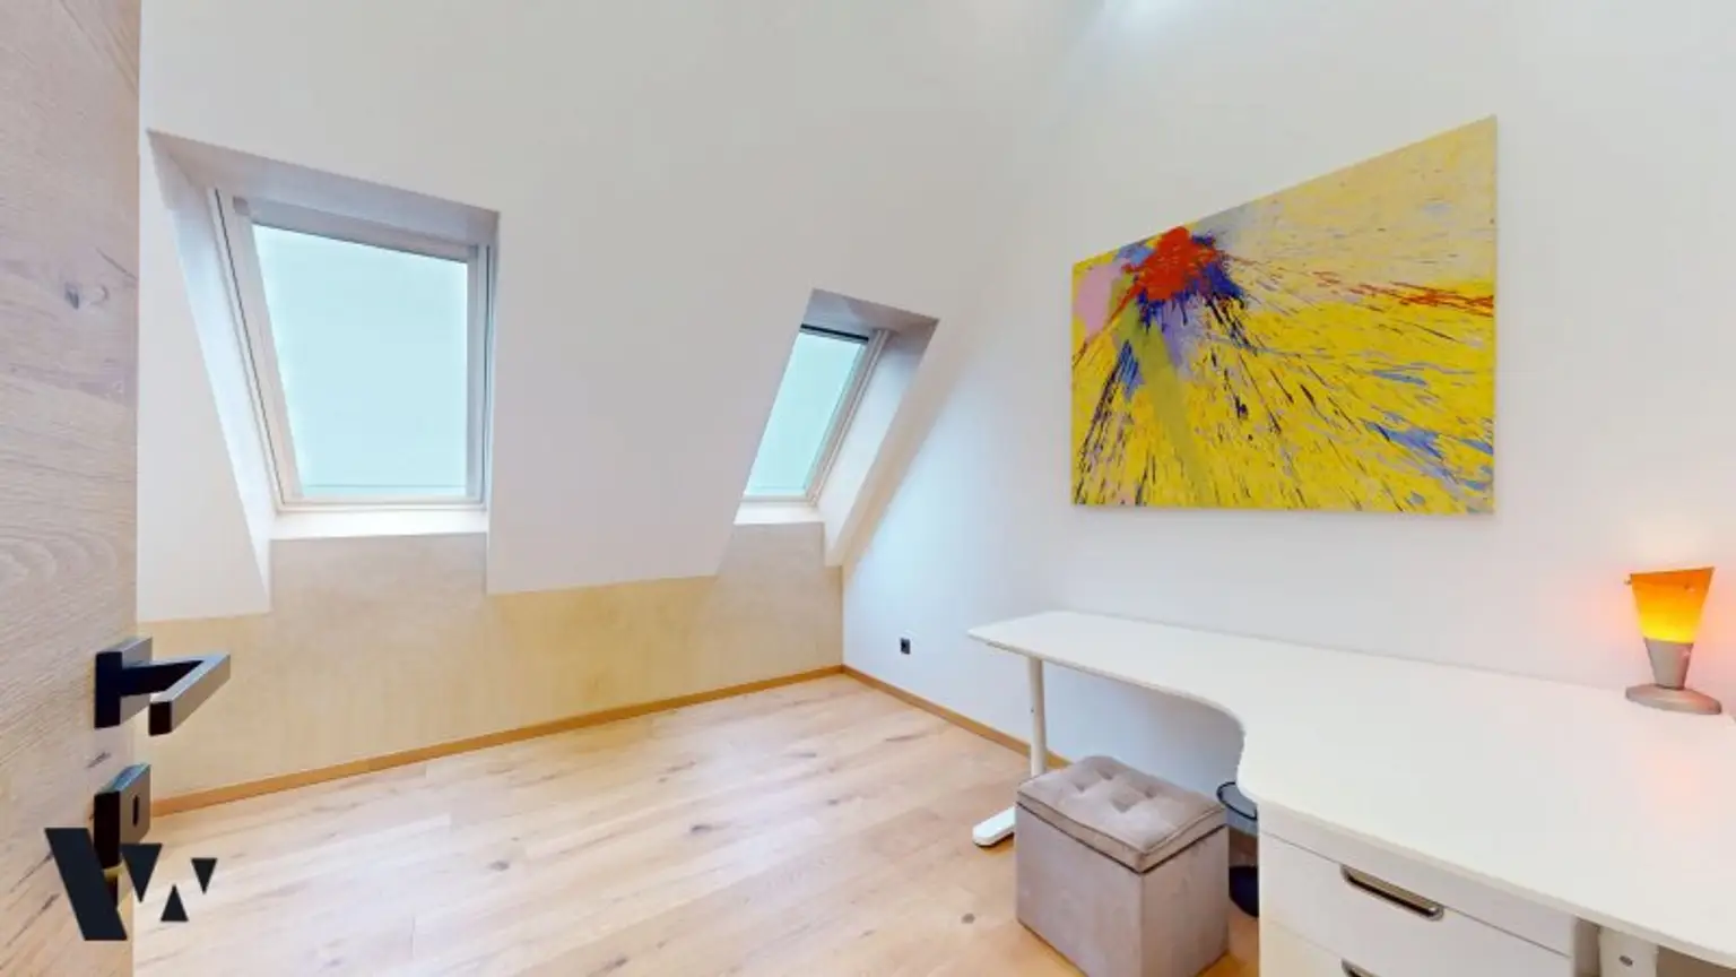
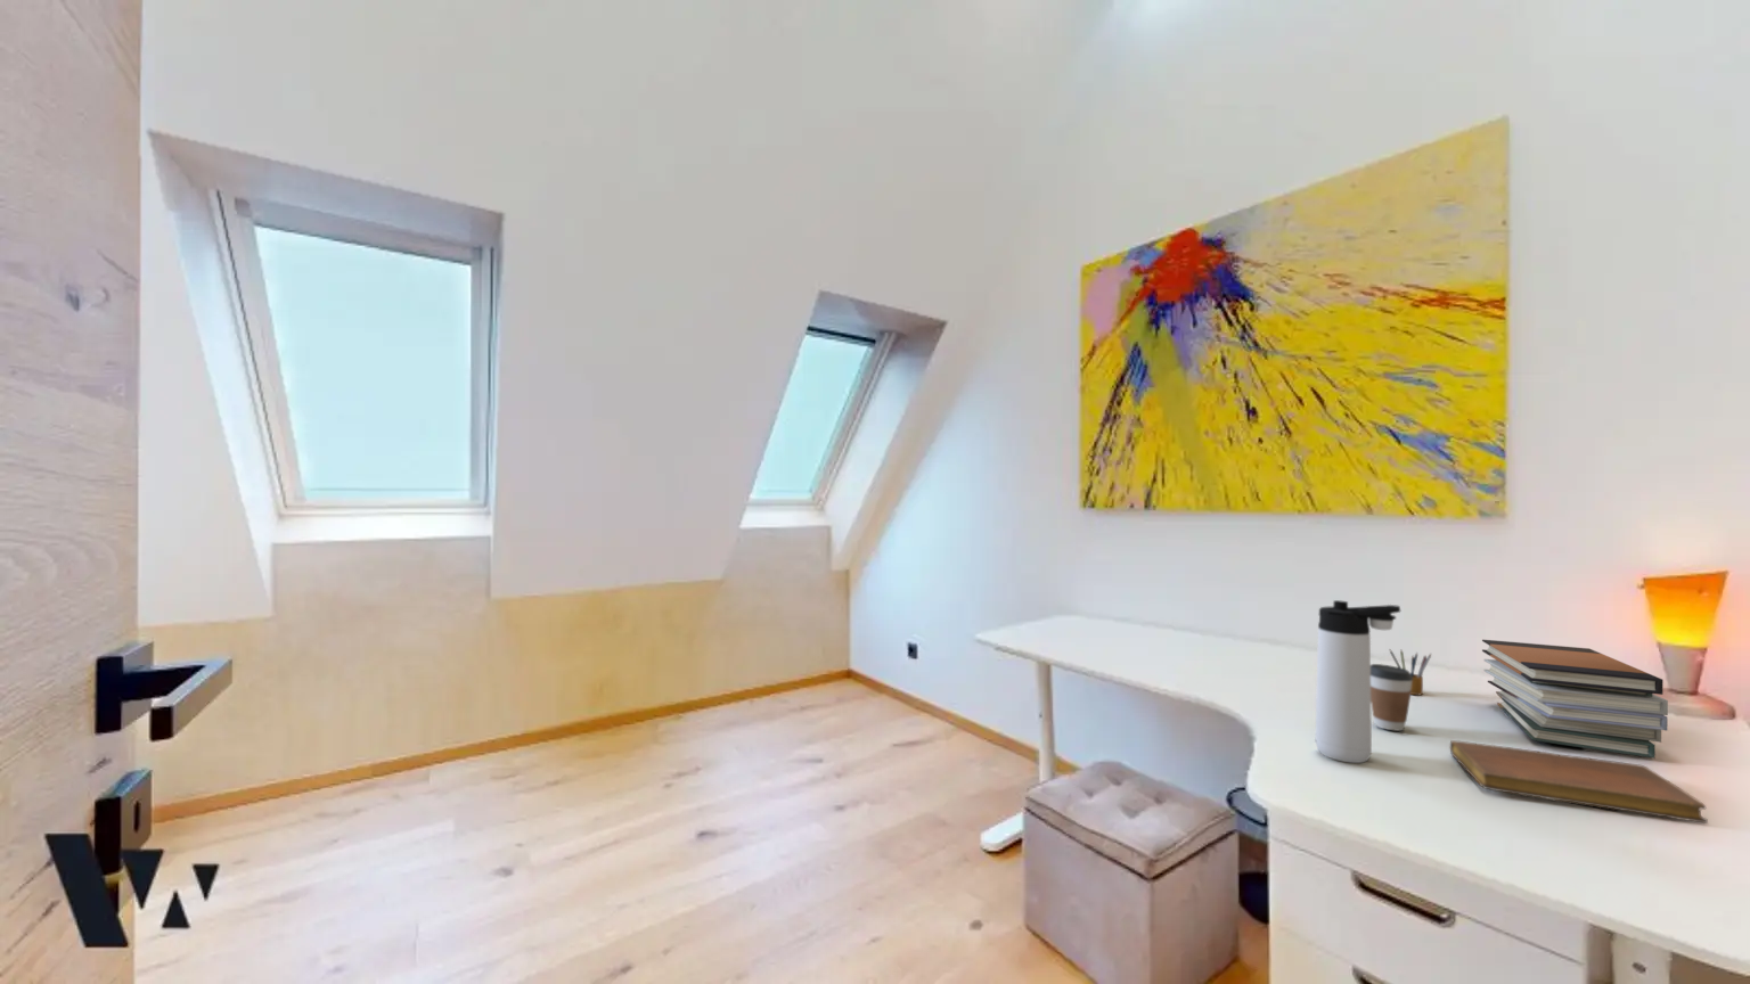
+ notebook (1564, 776)
+ book stack (1564, 692)
+ thermos bottle (1356, 680)
+ pencil box (1411, 672)
+ coffee cup (1389, 697)
